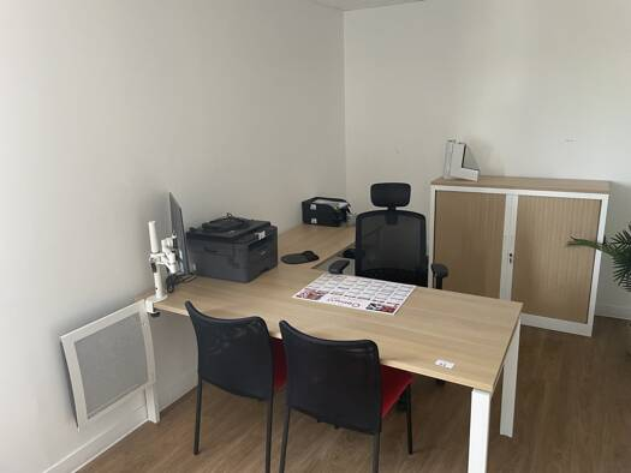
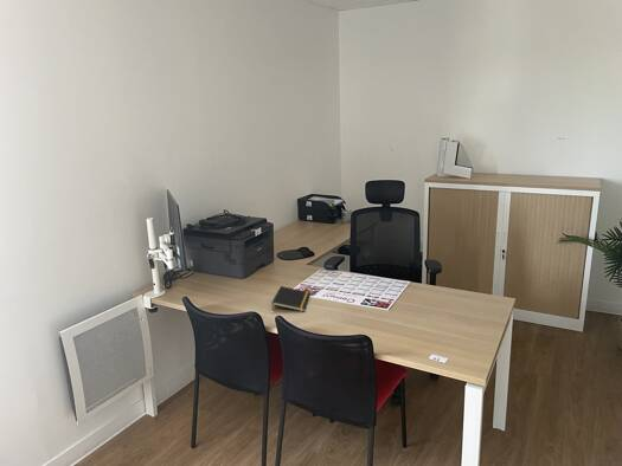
+ notepad (291, 298)
